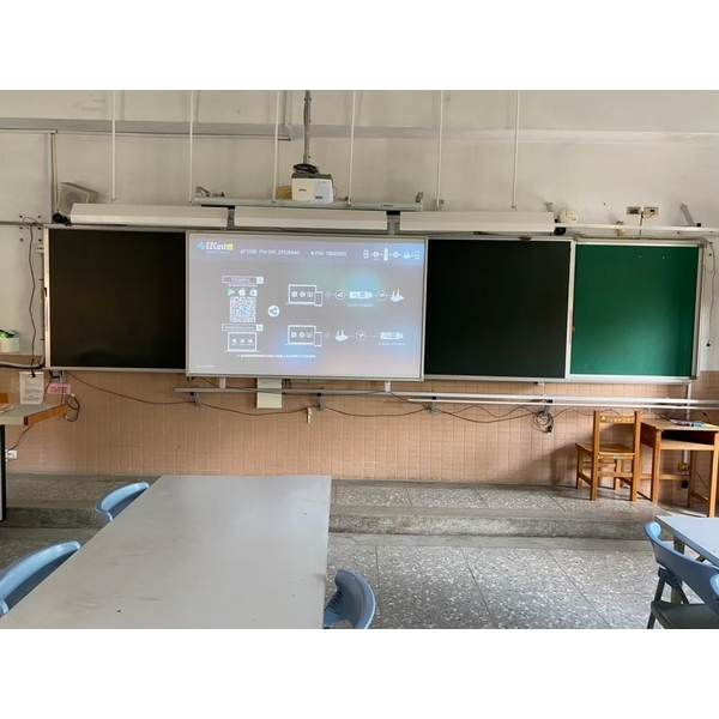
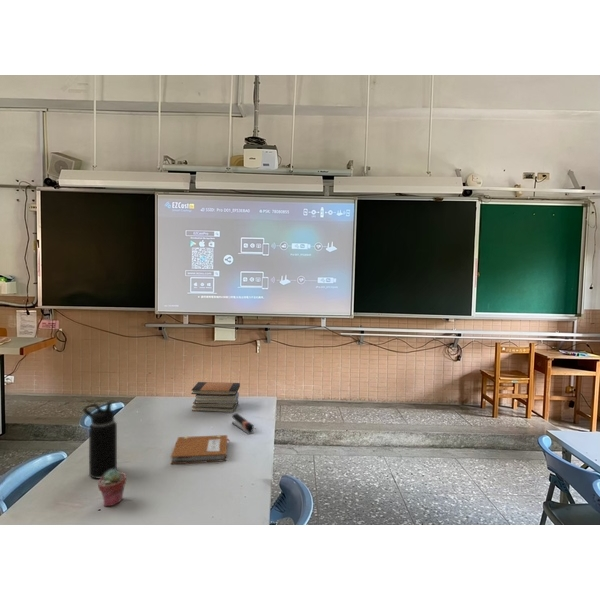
+ book stack (216, 396)
+ water bottle (100, 436)
+ notebook (202, 447)
+ potted succulent (112, 485)
+ stapler (242, 423)
